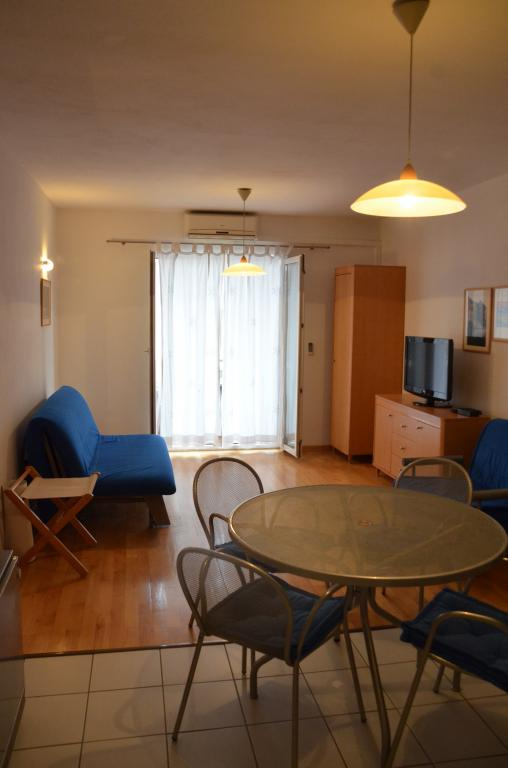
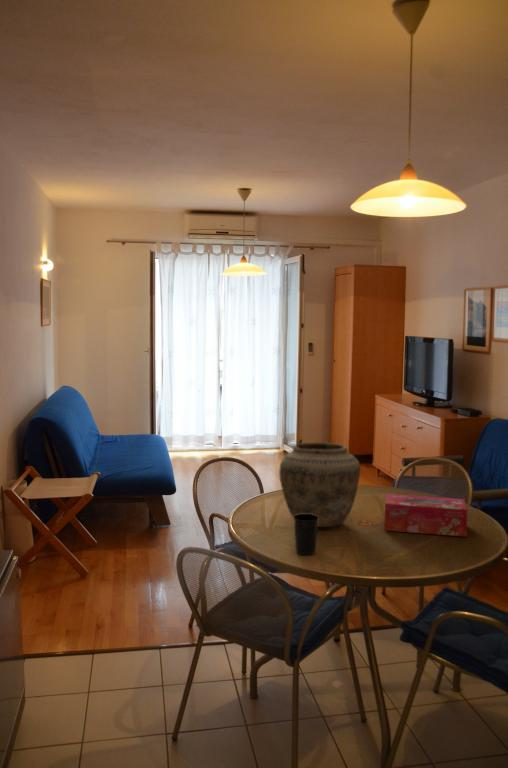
+ cup (305, 534)
+ tissue box (424, 514)
+ vase (319, 484)
